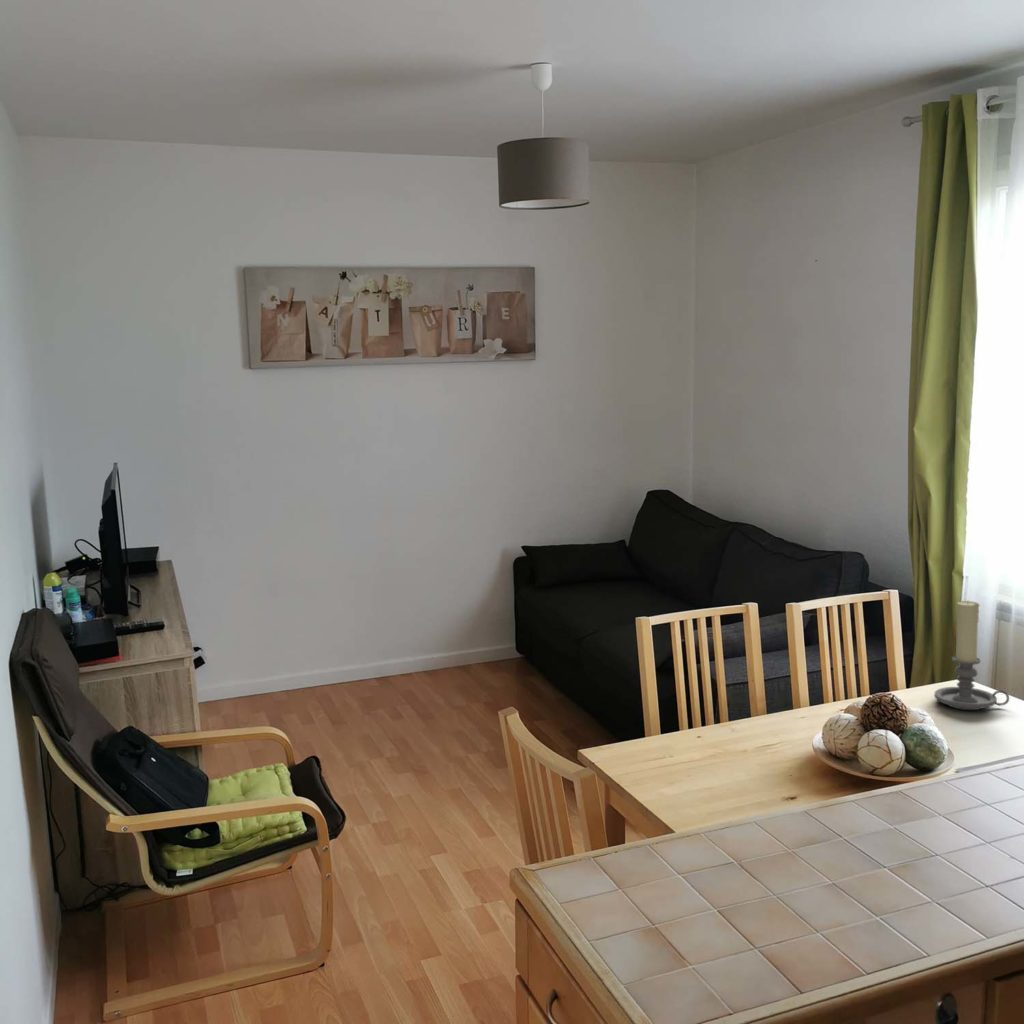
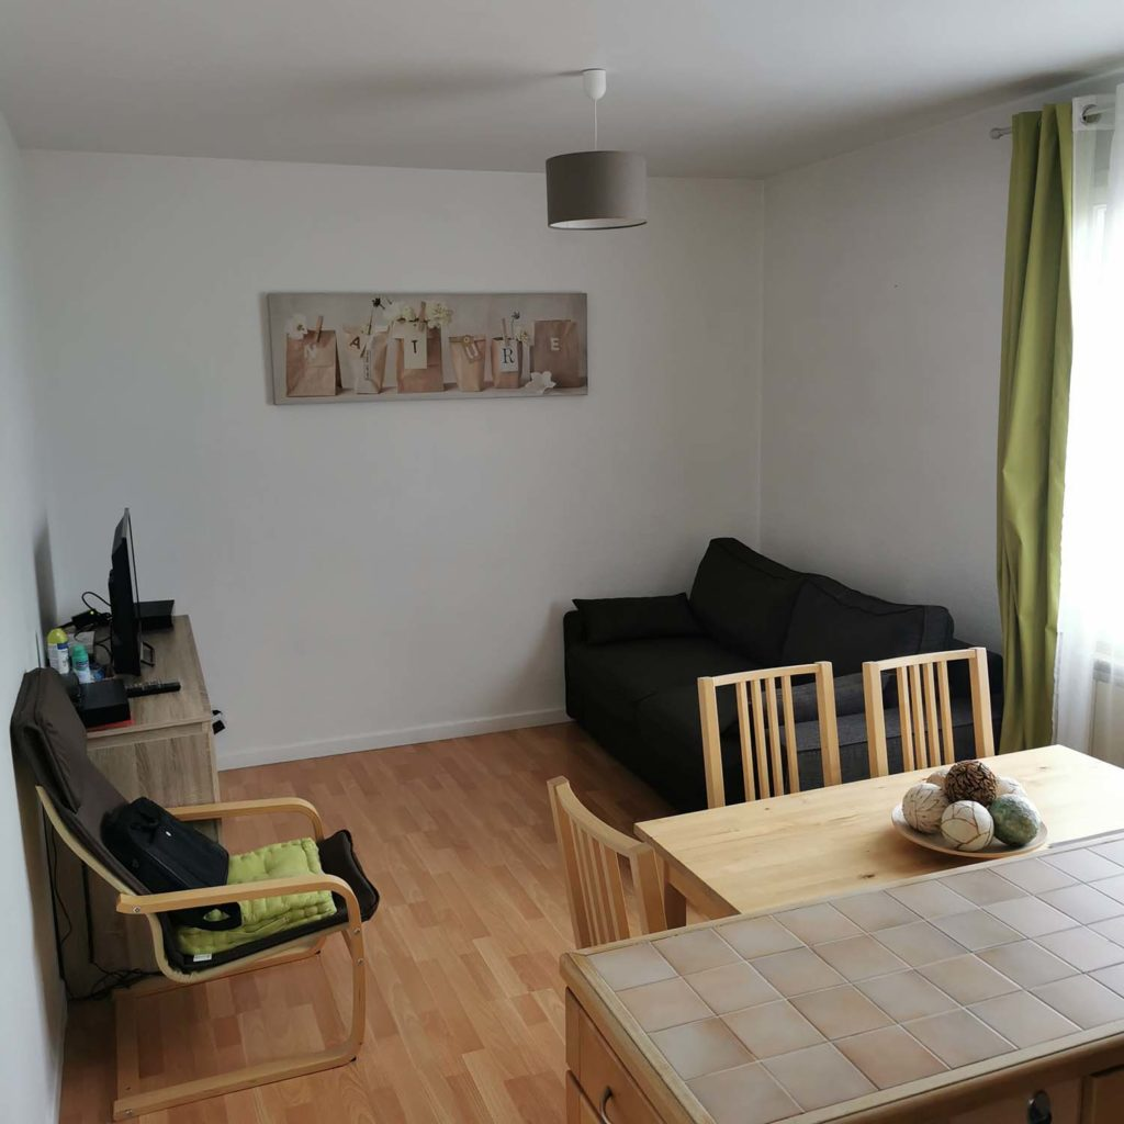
- candle holder (972, 653)
